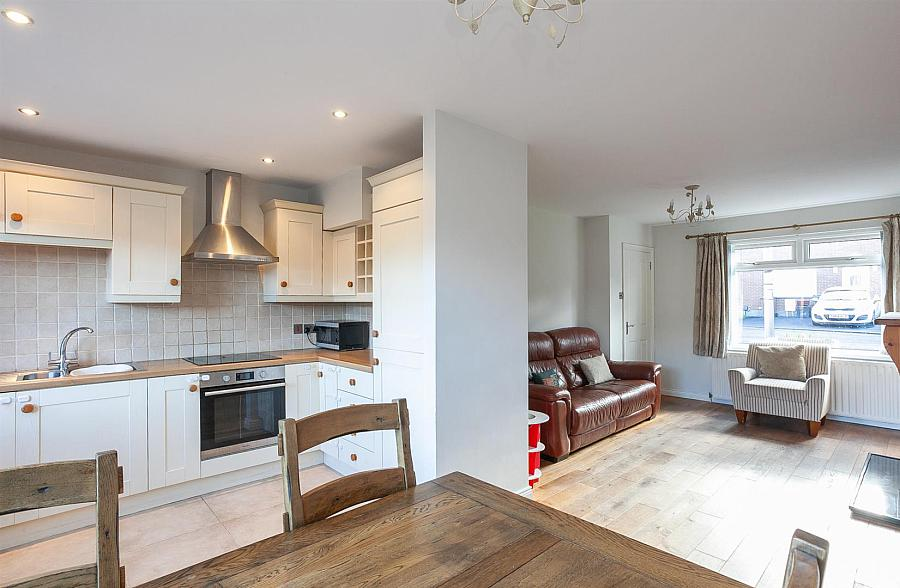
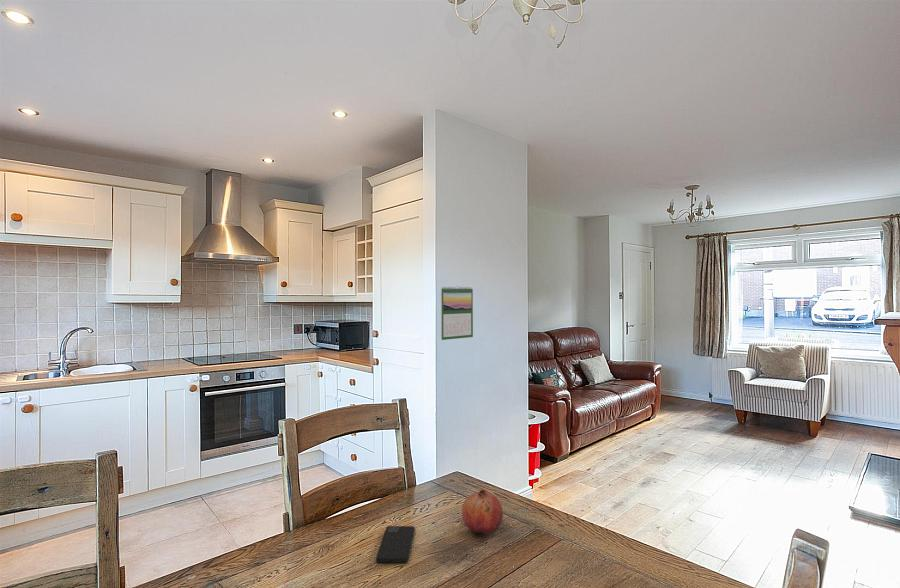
+ smartphone (396, 542)
+ calendar (457, 312)
+ fruit (482, 510)
